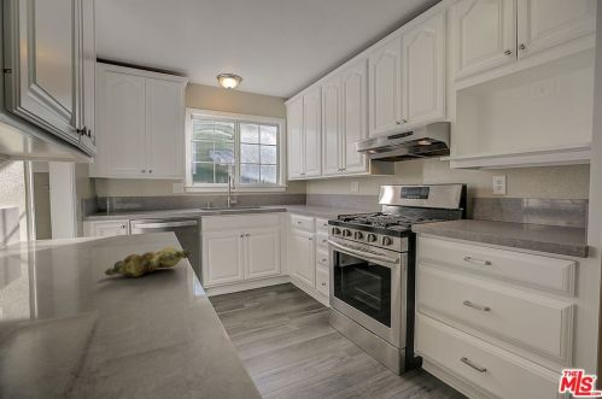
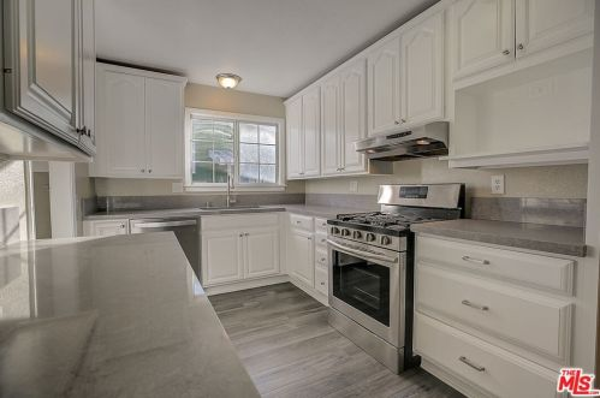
- banana bunch (150, 263)
